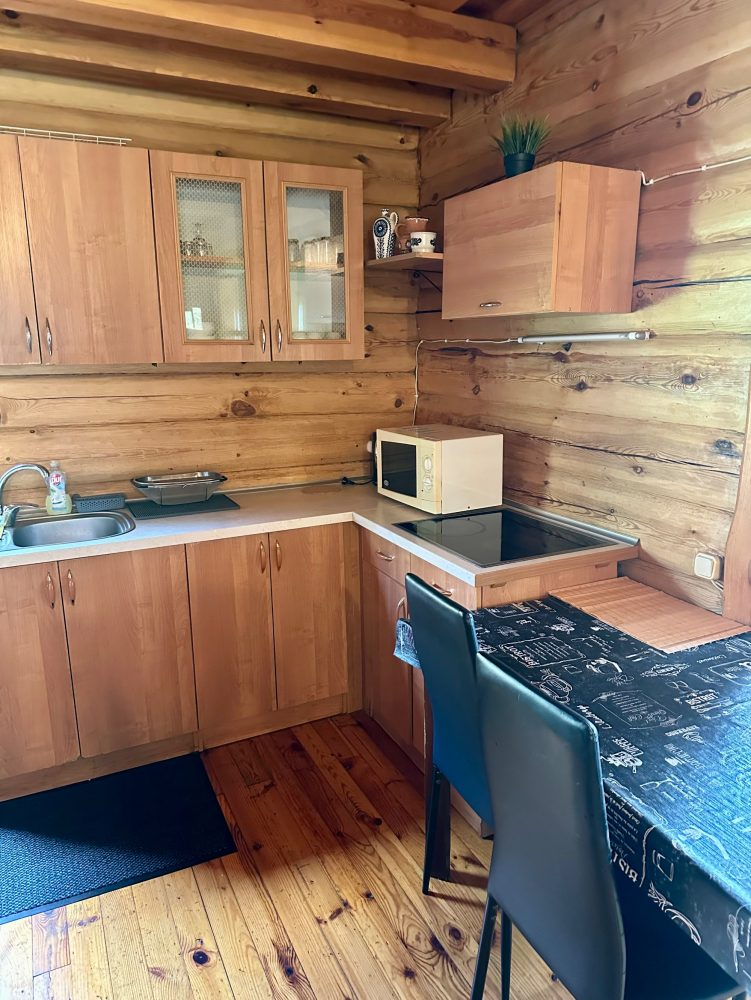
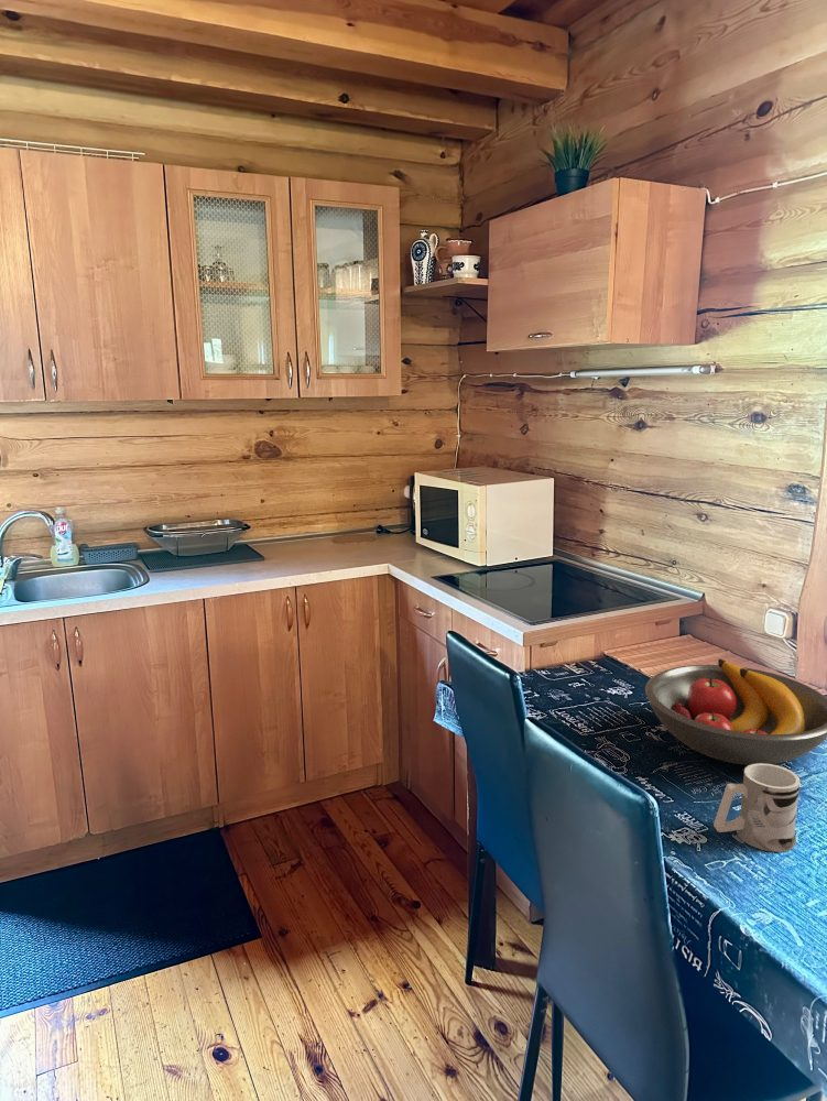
+ fruit bowl (736, 713)
+ mug (757, 806)
